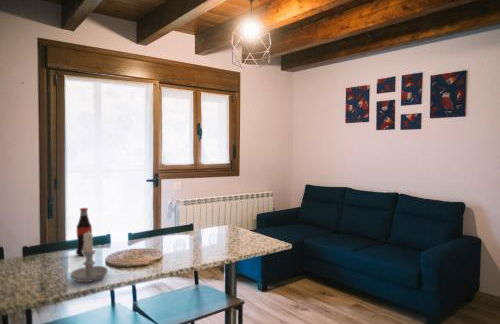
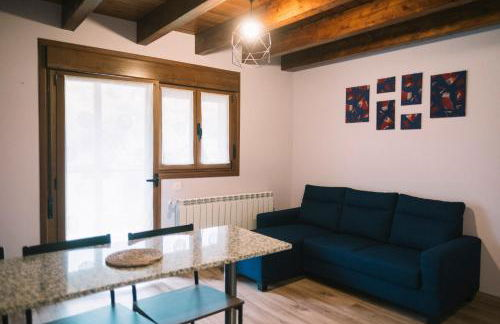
- bottle (84, 231)
- candle (89, 254)
